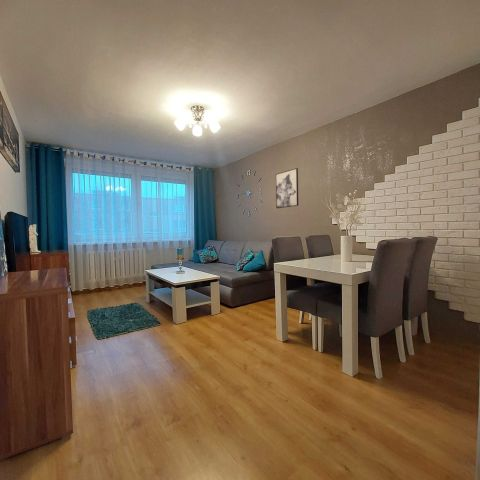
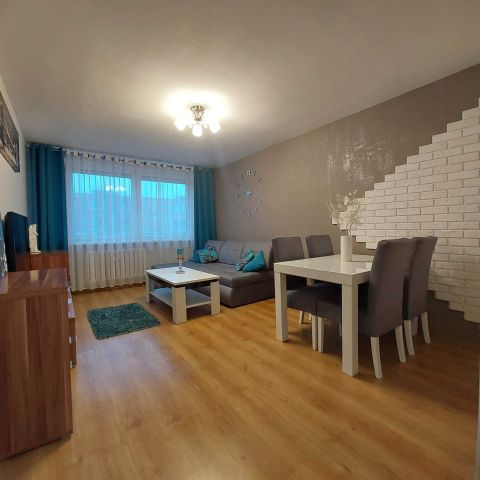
- wall art (286, 189)
